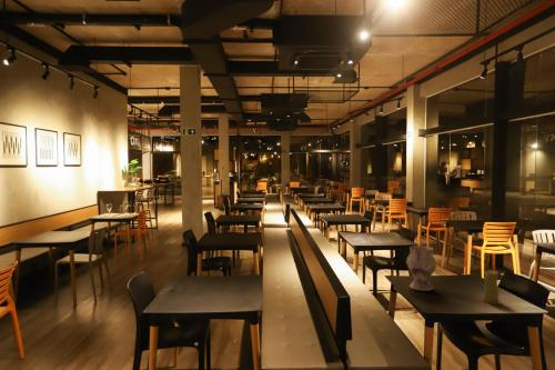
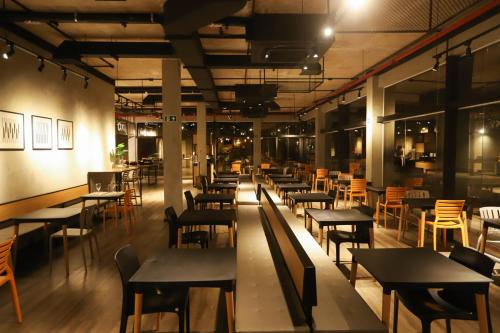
- vase (421, 268)
- candle (491, 286)
